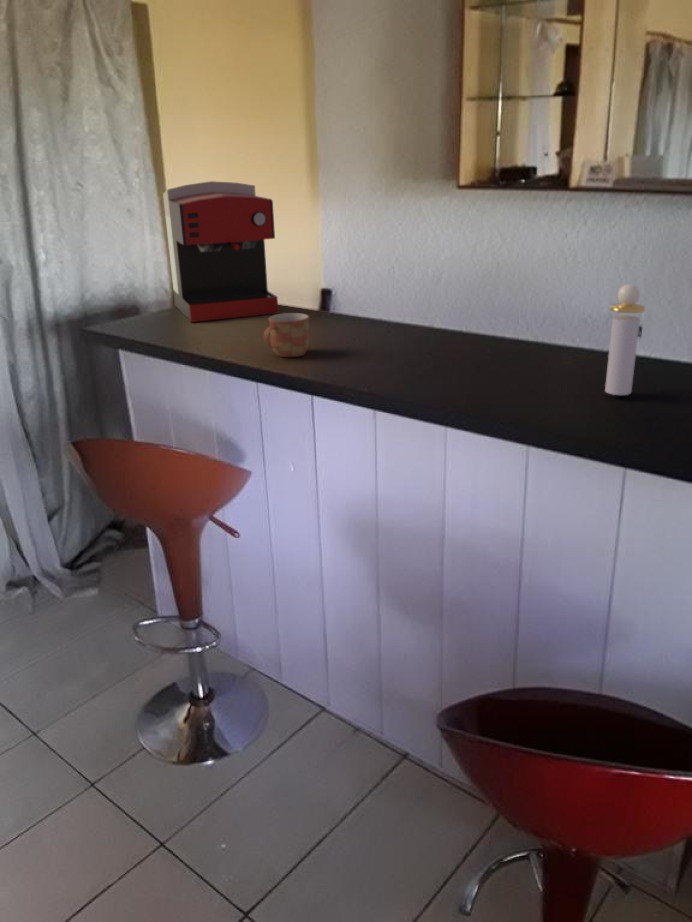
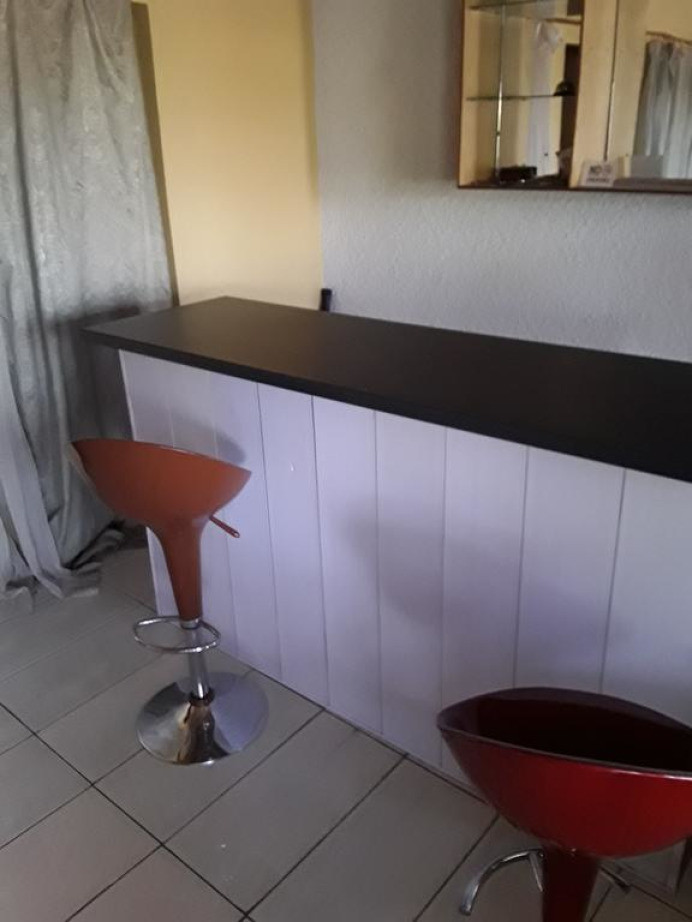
- perfume bottle (623, 341)
- coffee maker (223, 249)
- mug (285, 336)
